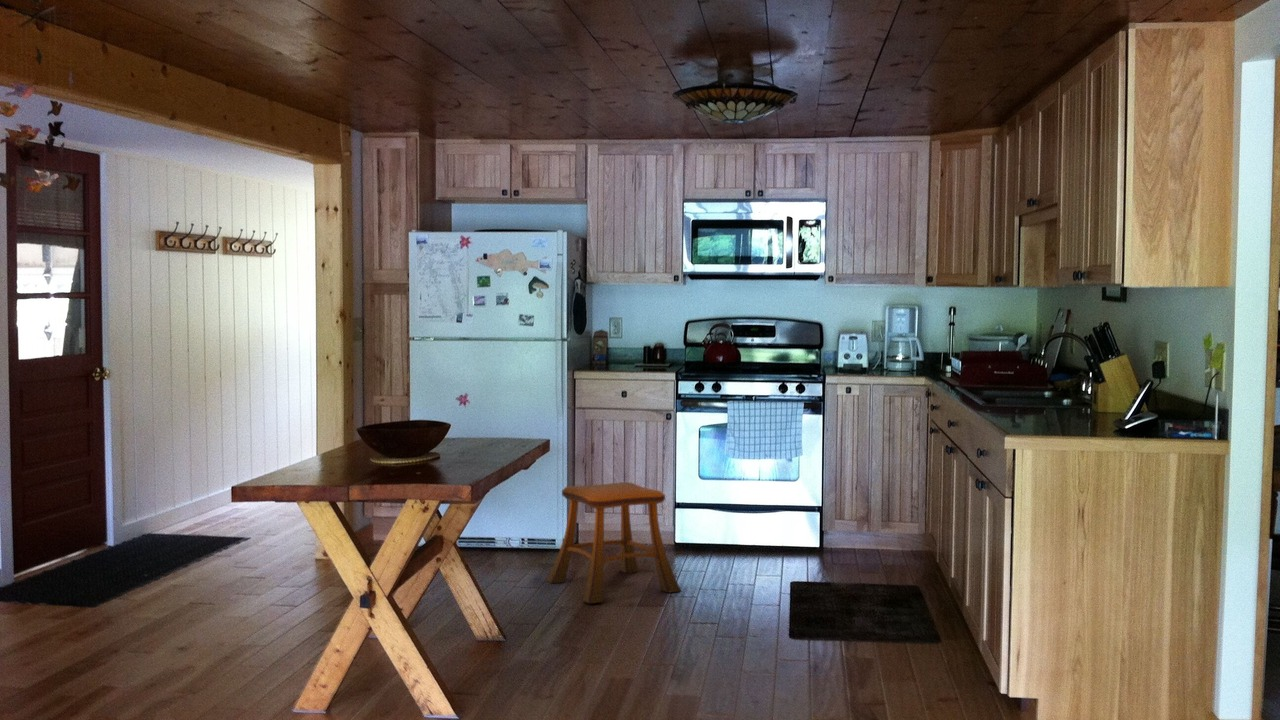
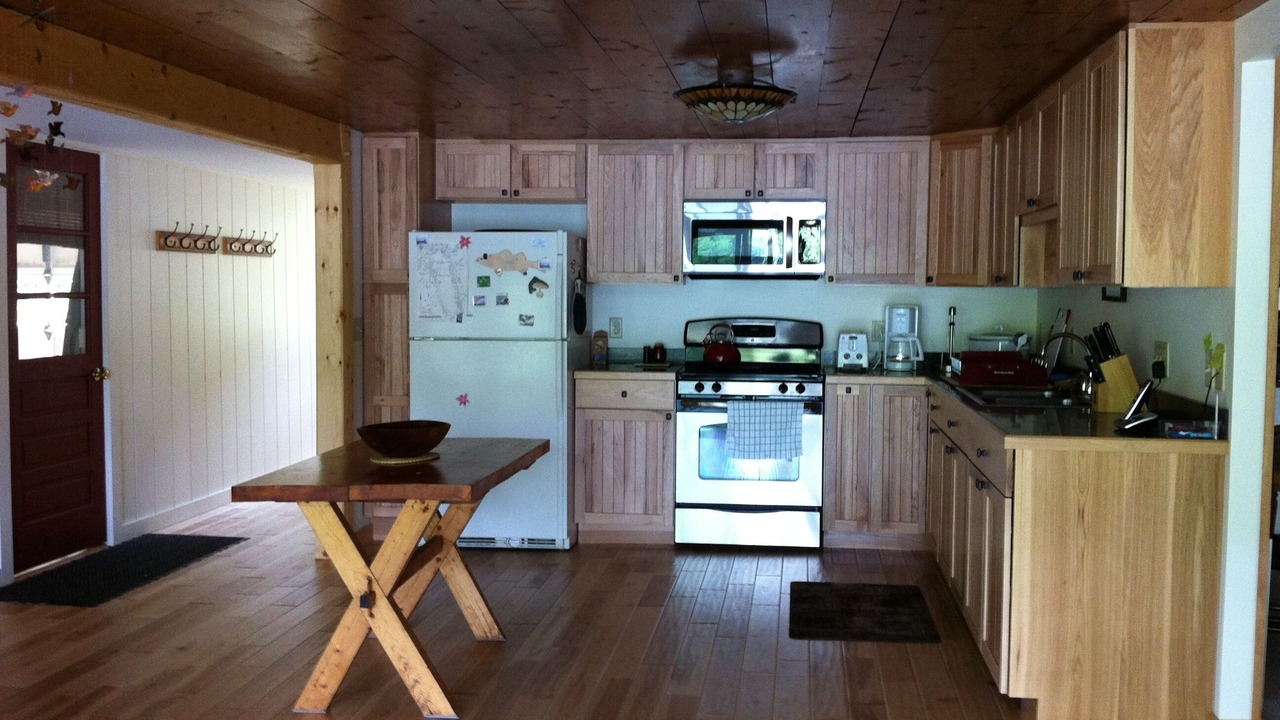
- stool (612, 540)
